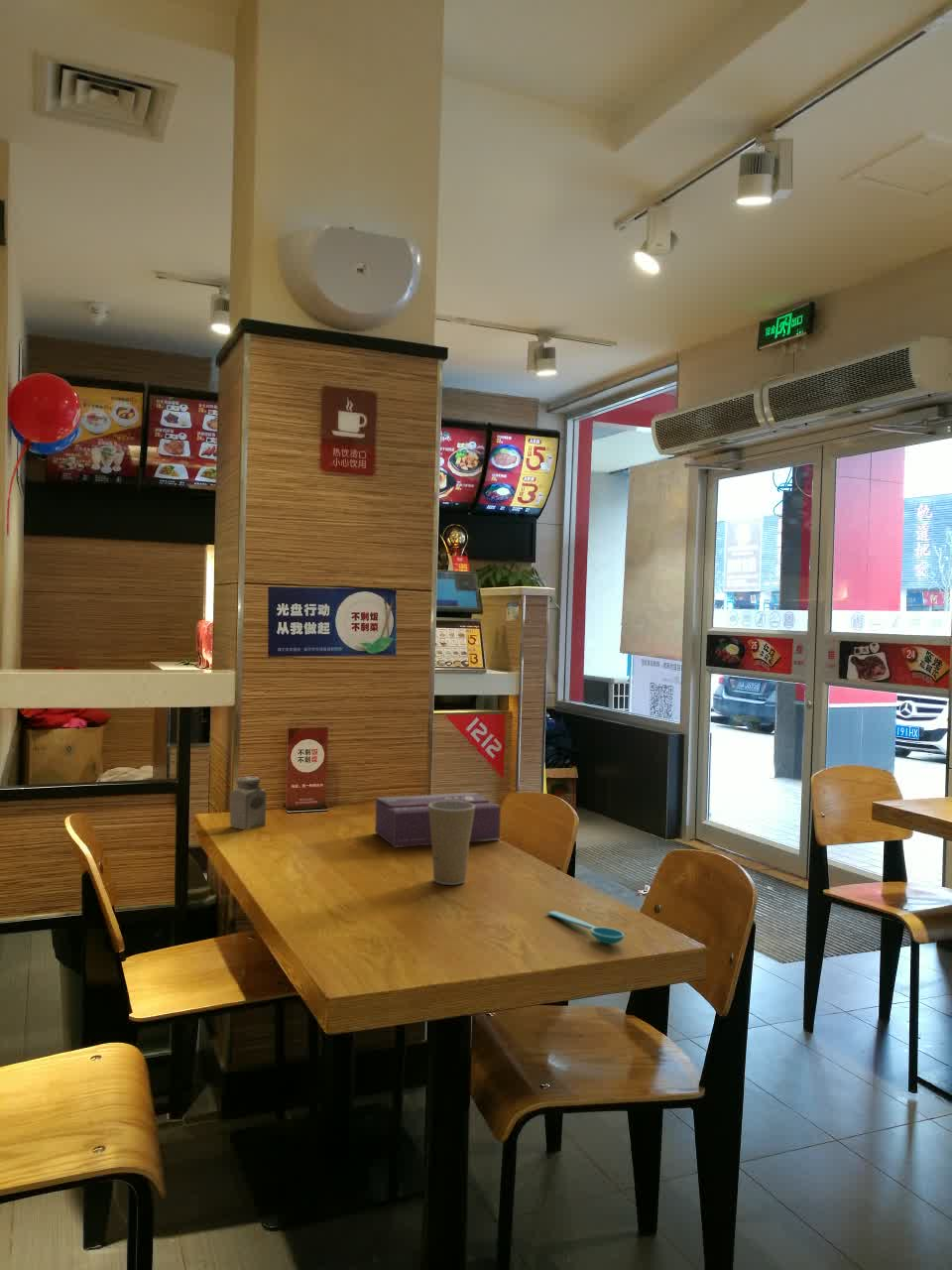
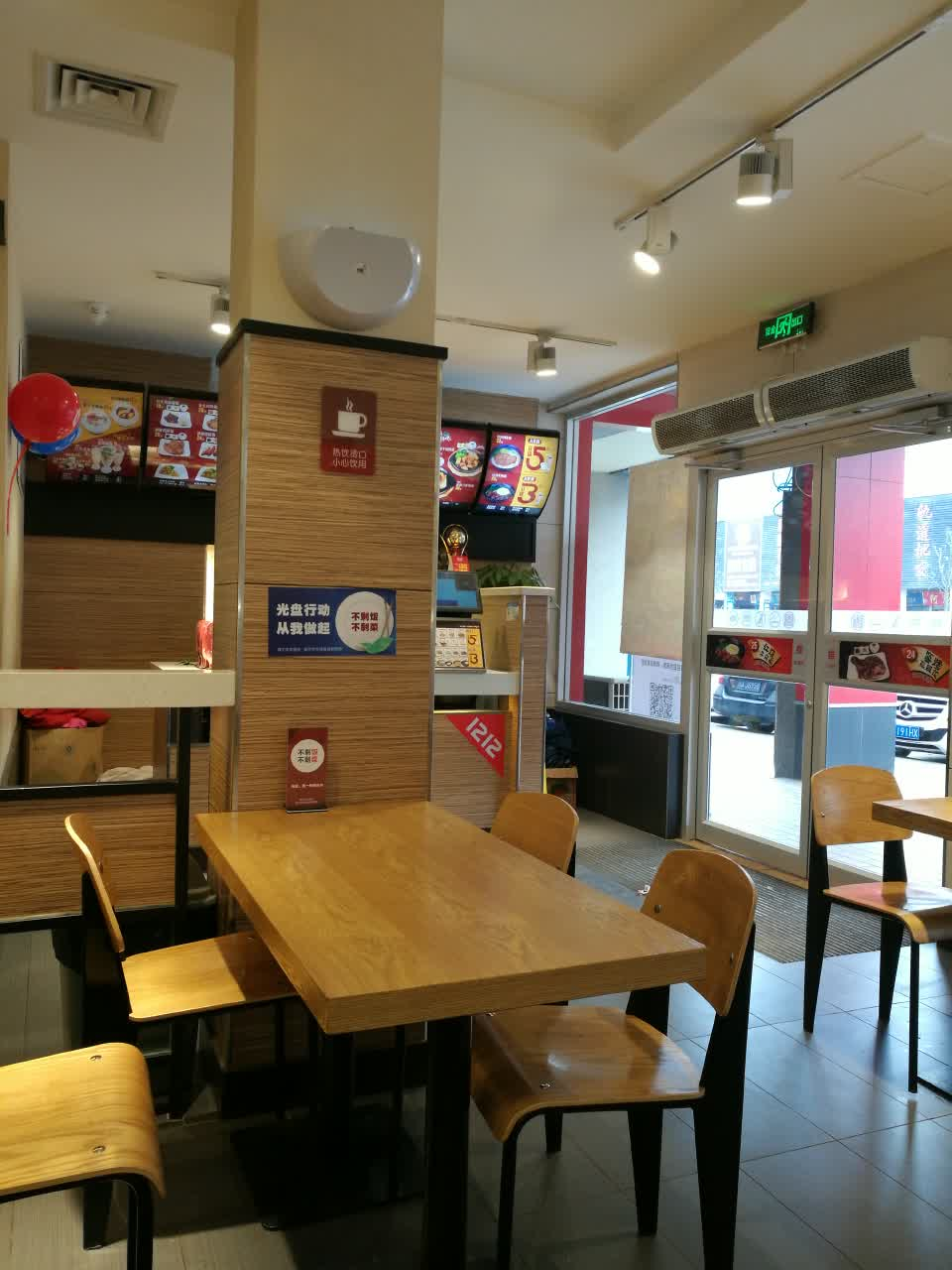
- salt shaker (248, 802)
- tissue box (429, 820)
- paper cup (450, 842)
- spoon (583, 924)
